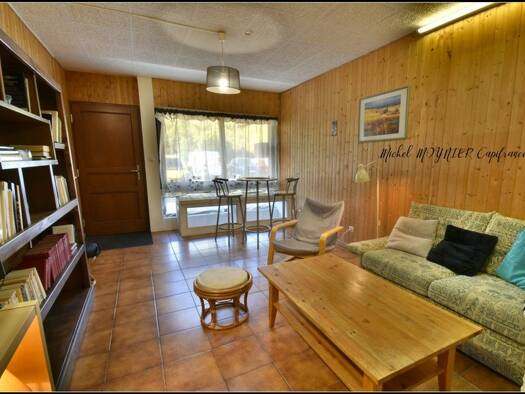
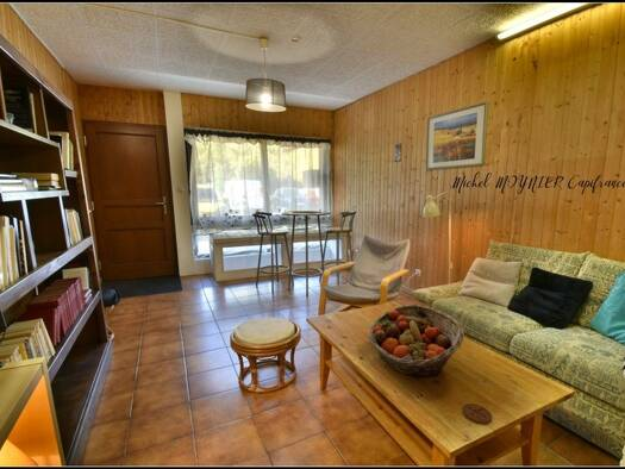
+ coaster (476, 413)
+ fruit basket (412, 337)
